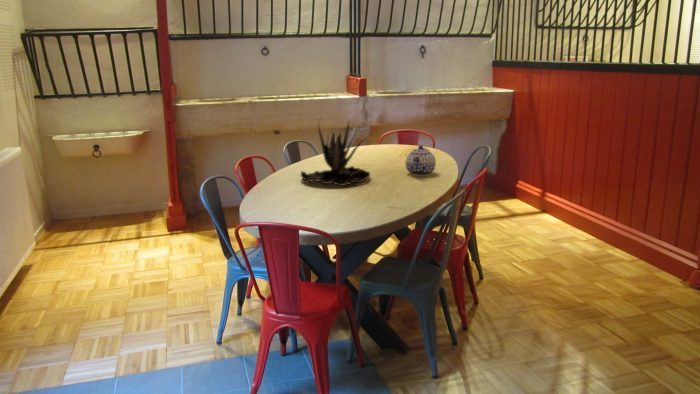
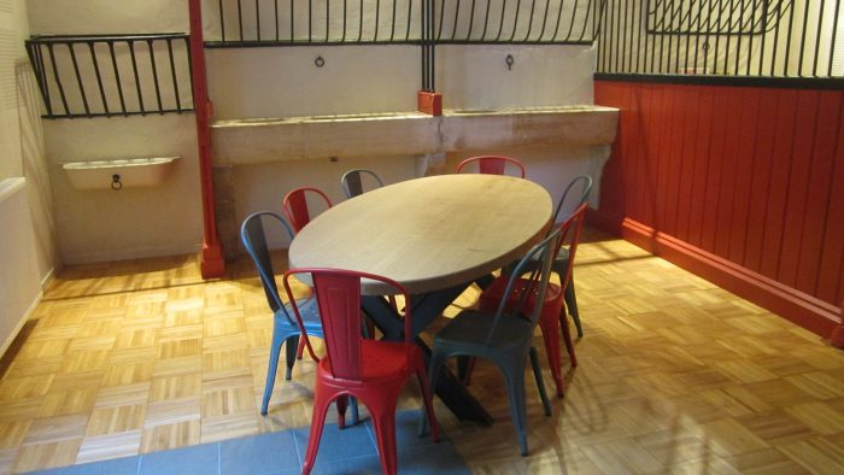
- teapot (420, 159)
- plant (334, 148)
